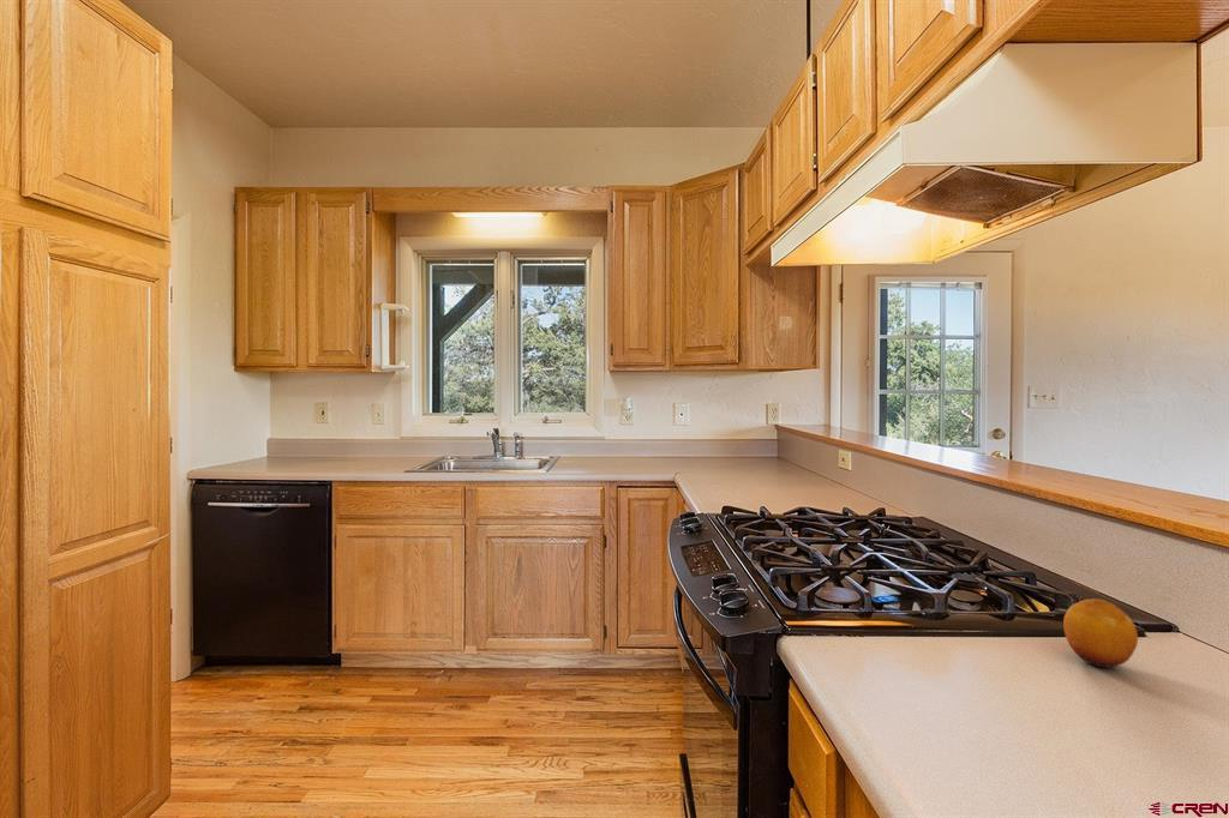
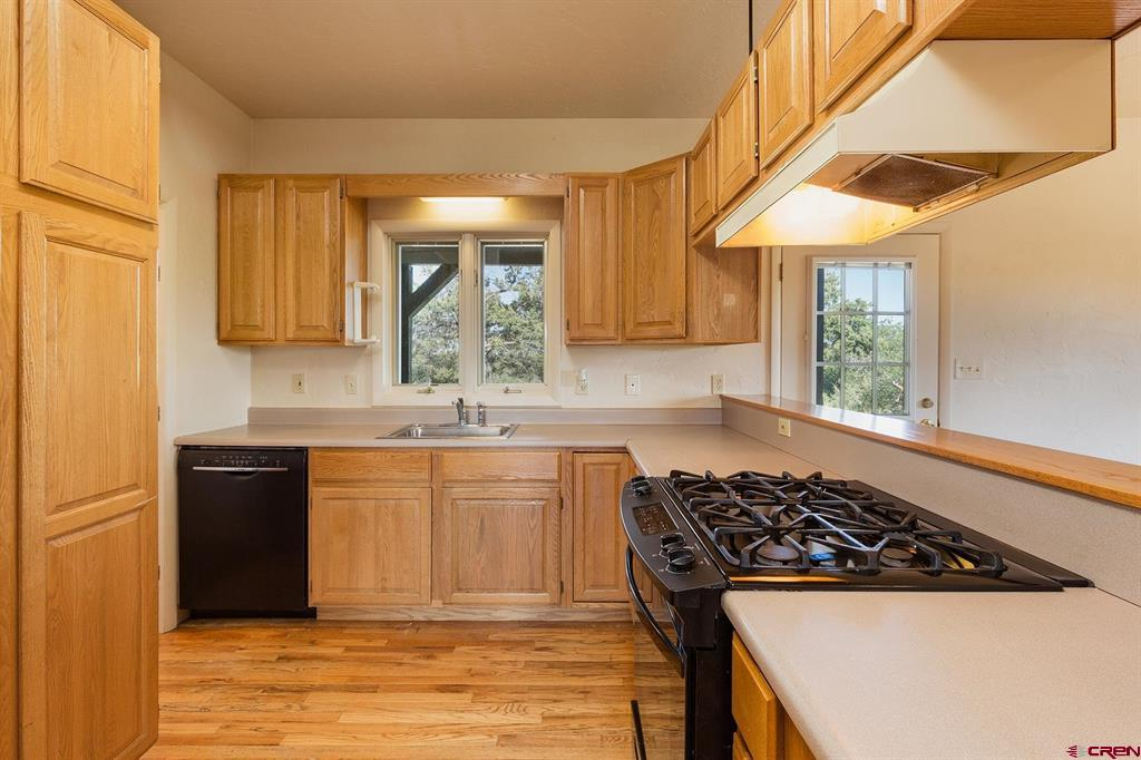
- fruit (1098, 631)
